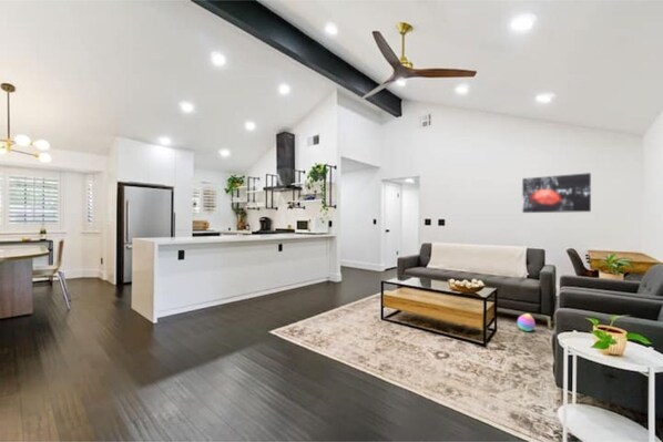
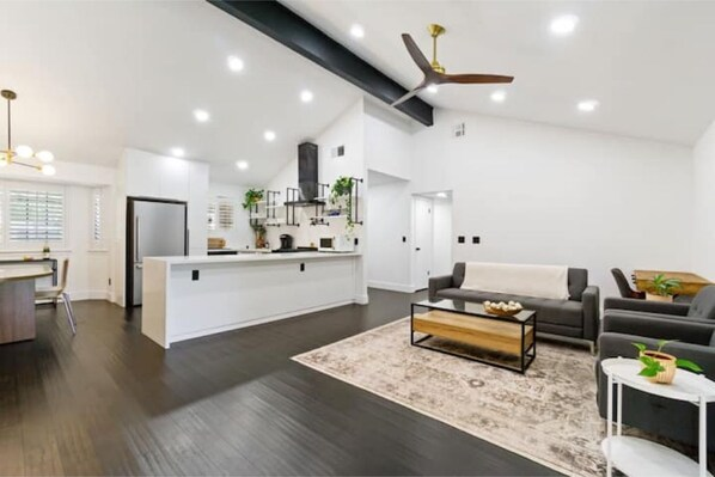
- wall art (554, 194)
- stacking toy (526, 321)
